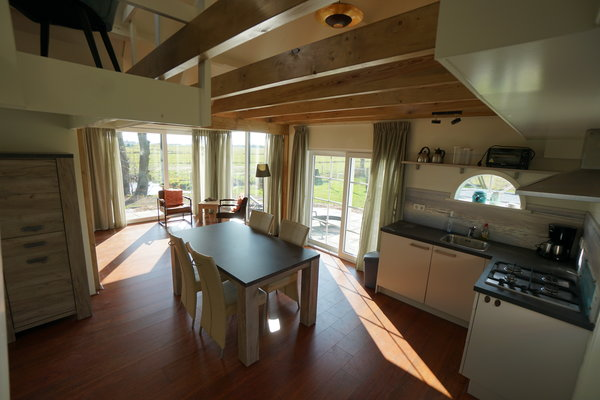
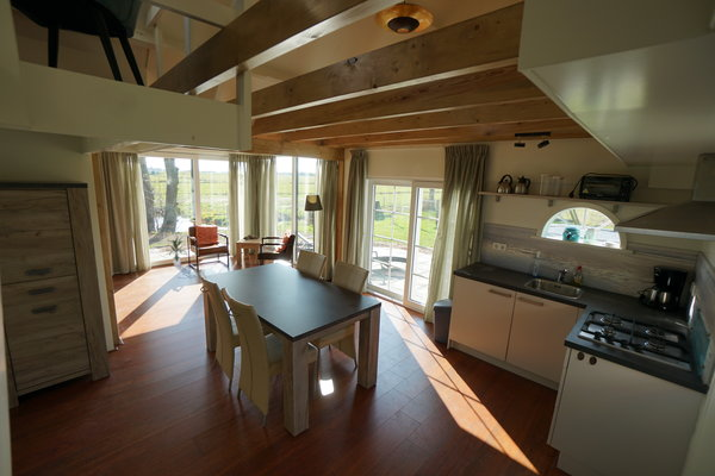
+ indoor plant (175, 250)
